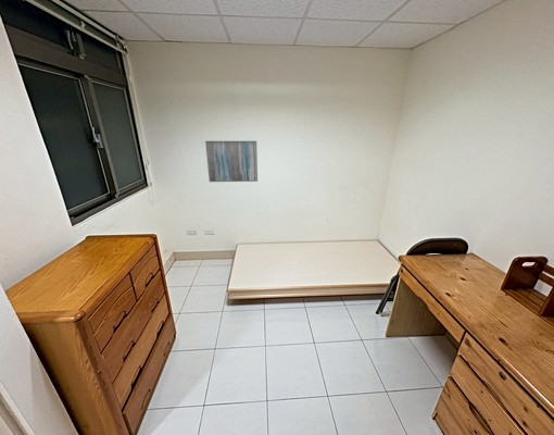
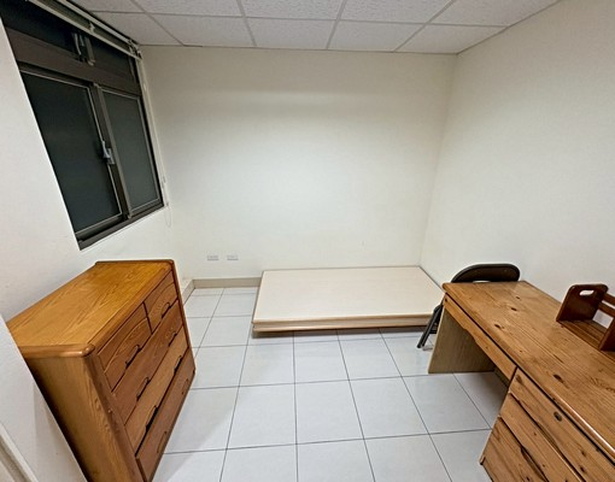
- wall art (232, 161)
